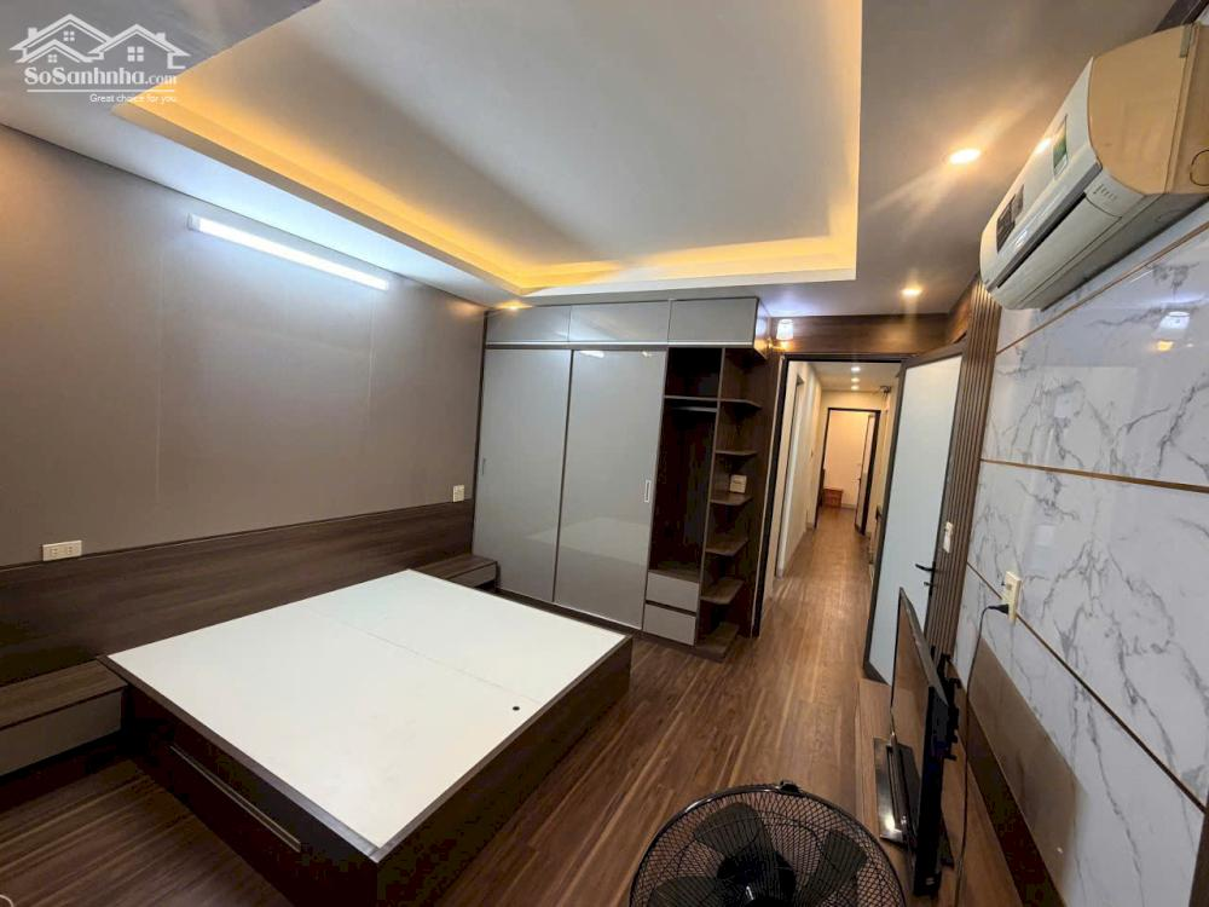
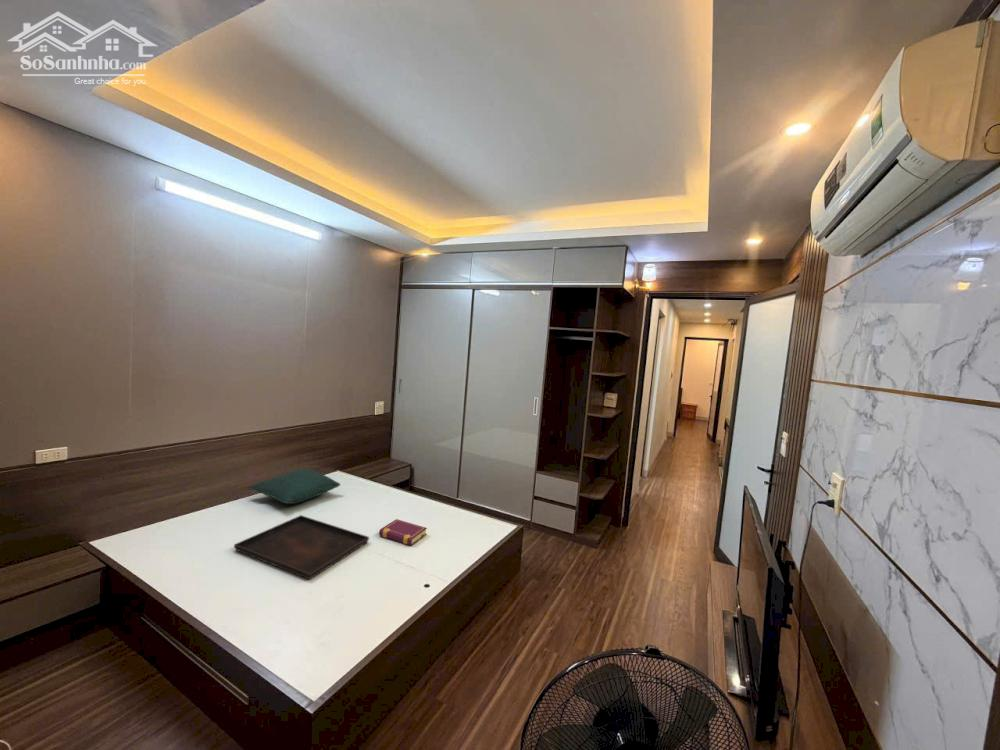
+ serving tray (304, 543)
+ book (403, 532)
+ pillow (296, 486)
